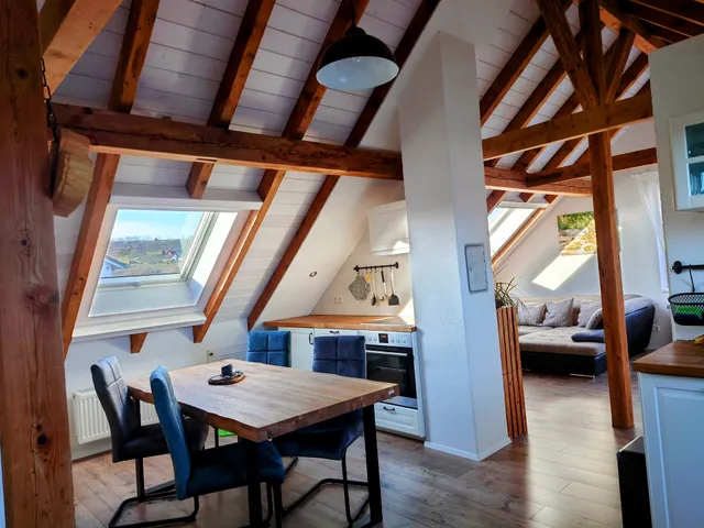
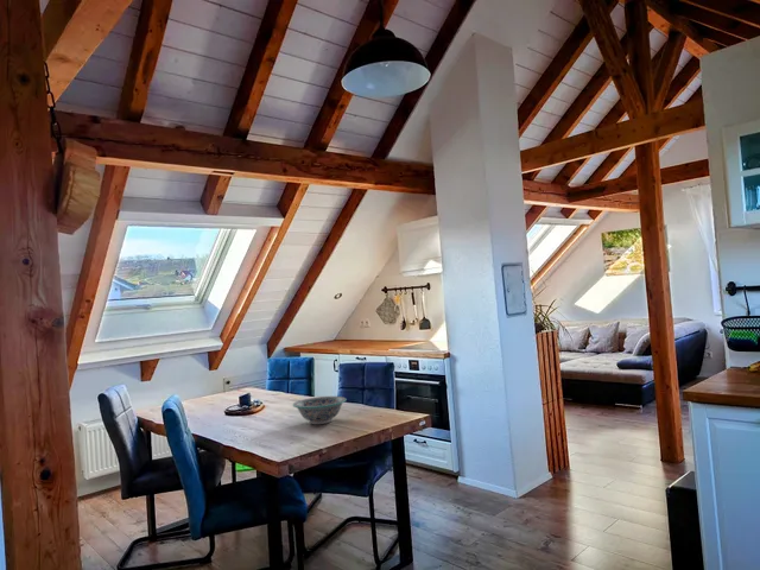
+ decorative bowl (319, 411)
